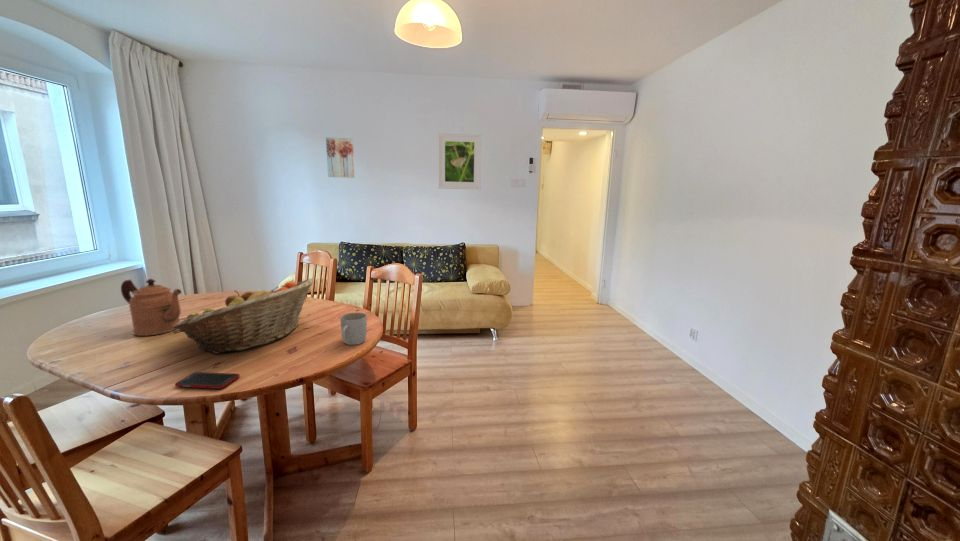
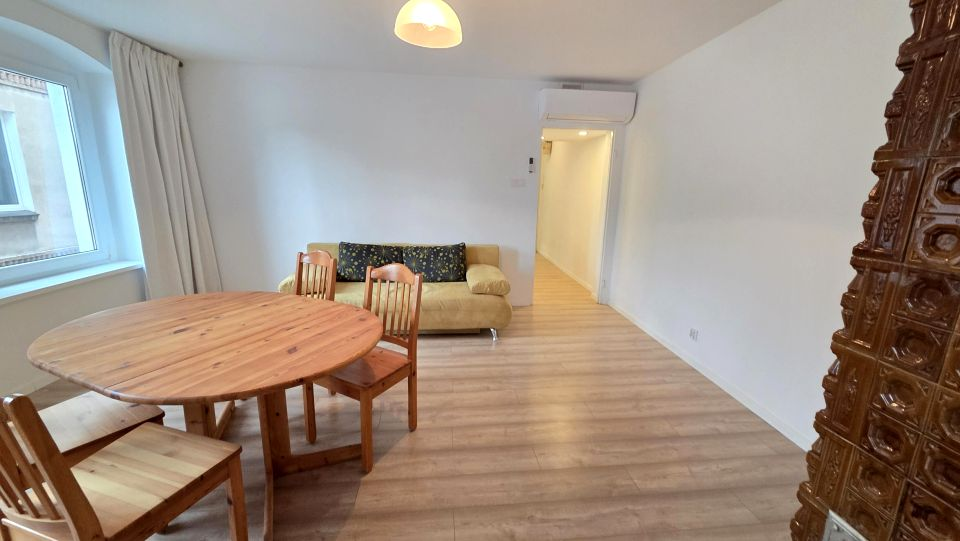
- coffeepot (153, 304)
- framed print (459, 162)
- mug (351, 330)
- wall art (340, 157)
- fruit basket (253, 310)
- cell phone (208, 380)
